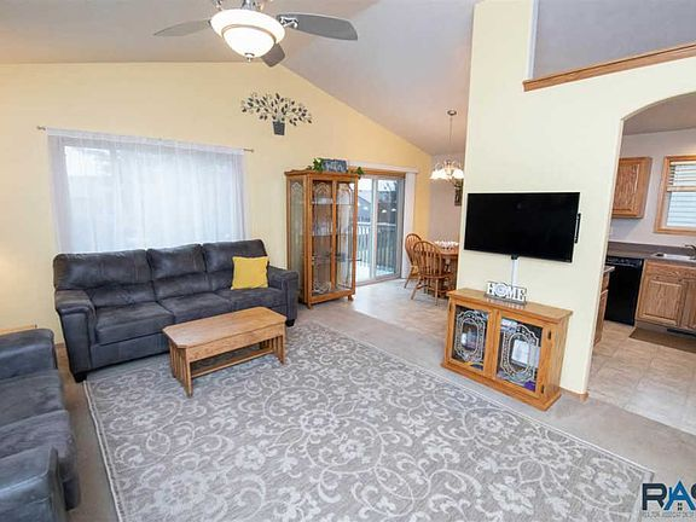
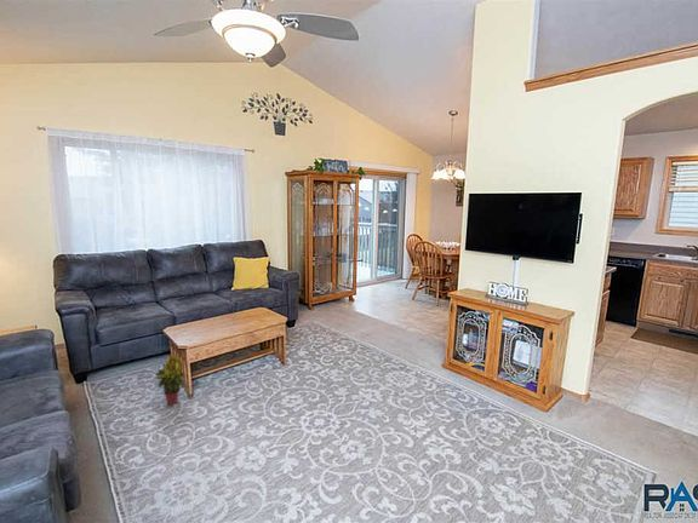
+ potted plant (171, 379)
